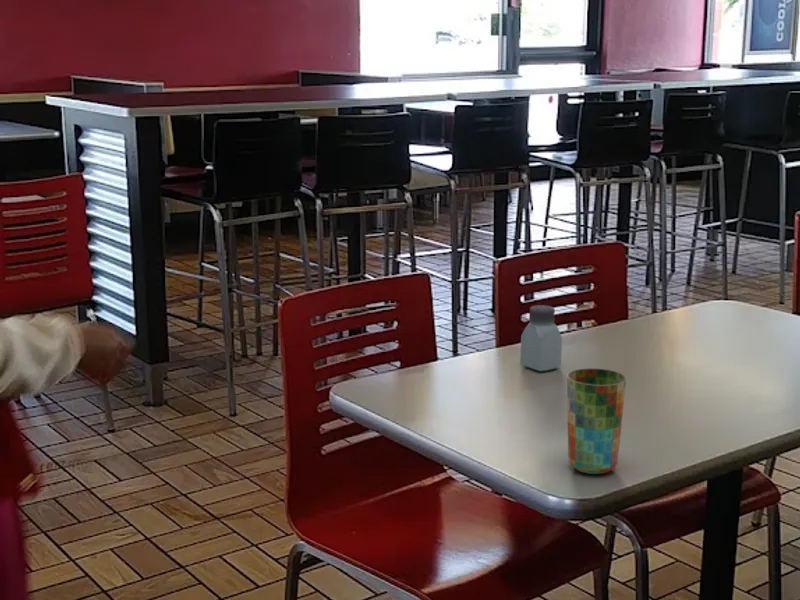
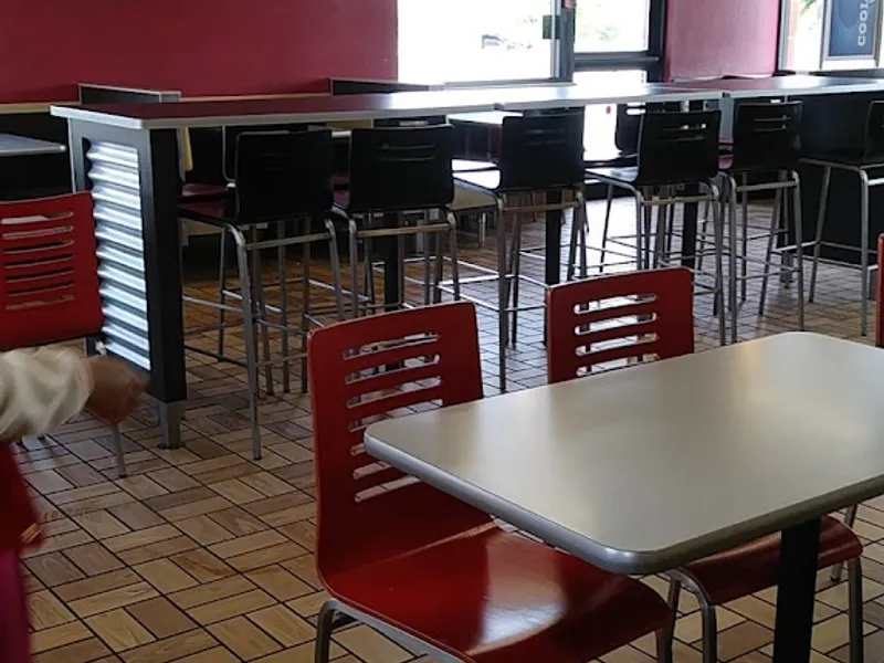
- saltshaker (541, 337)
- cup (594, 422)
